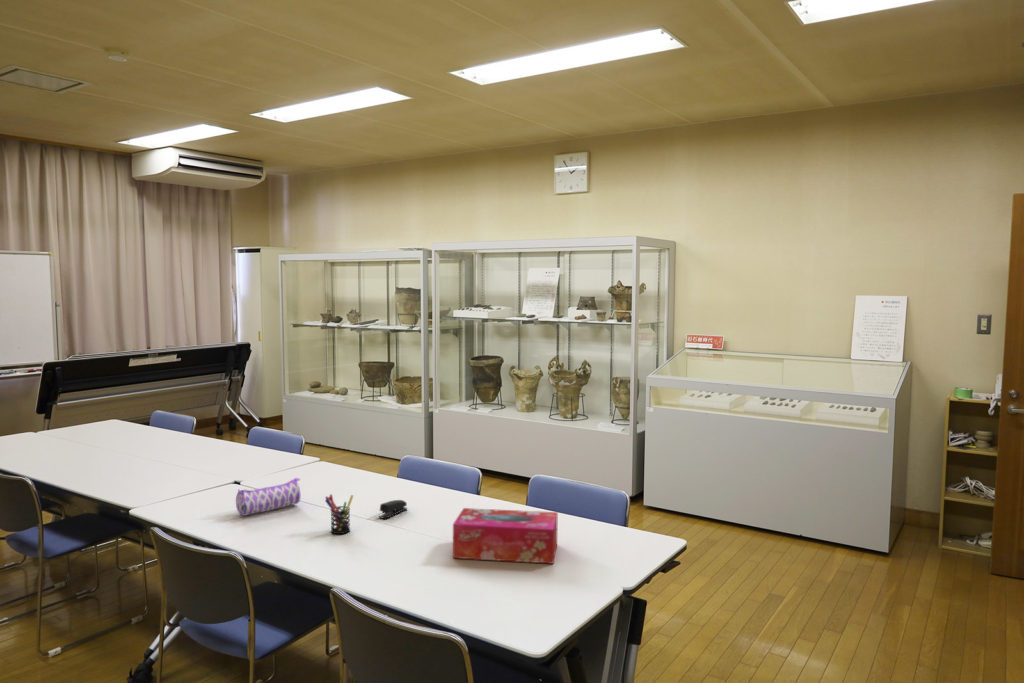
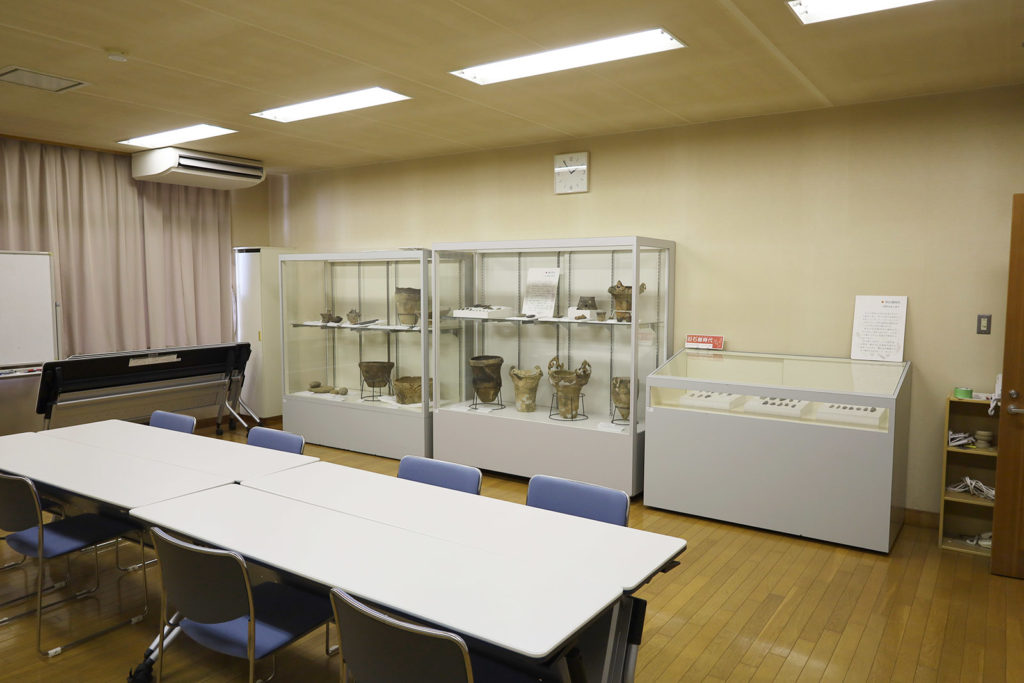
- stapler (393, 506)
- pen holder (340, 512)
- tissue box (506, 534)
- pencil case (268, 496)
